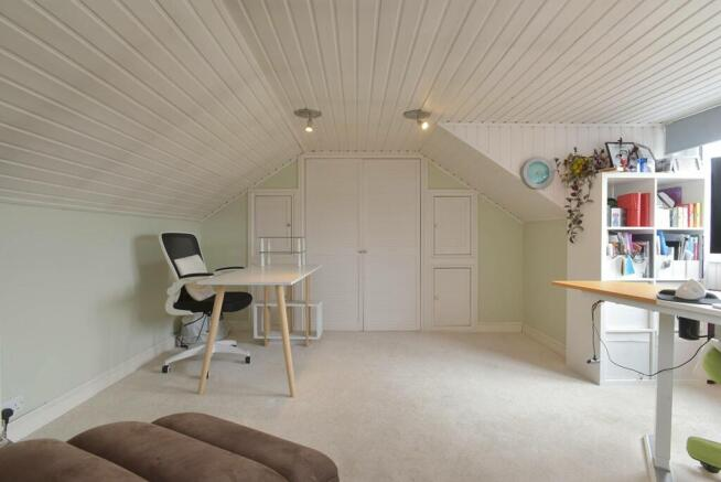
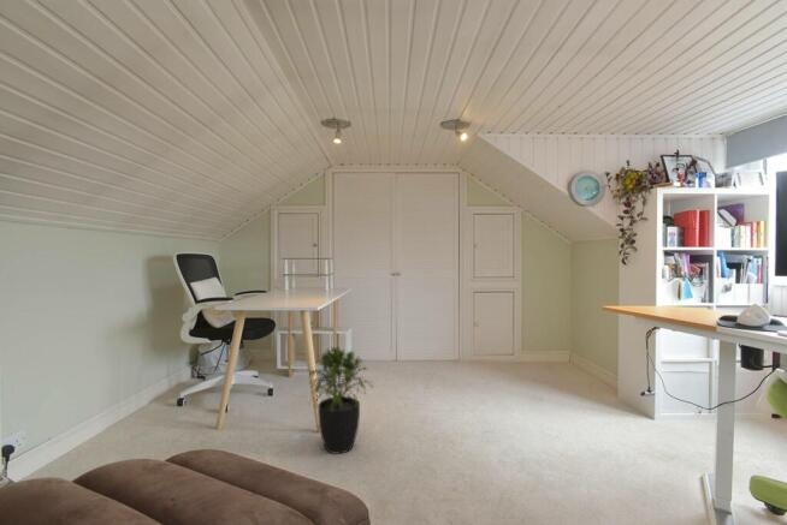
+ potted plant (338, 394)
